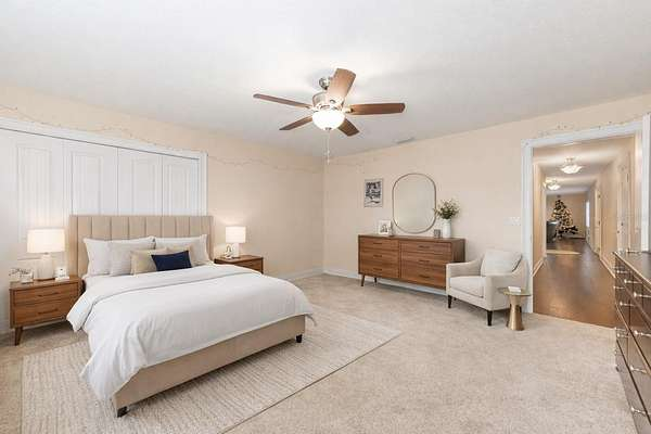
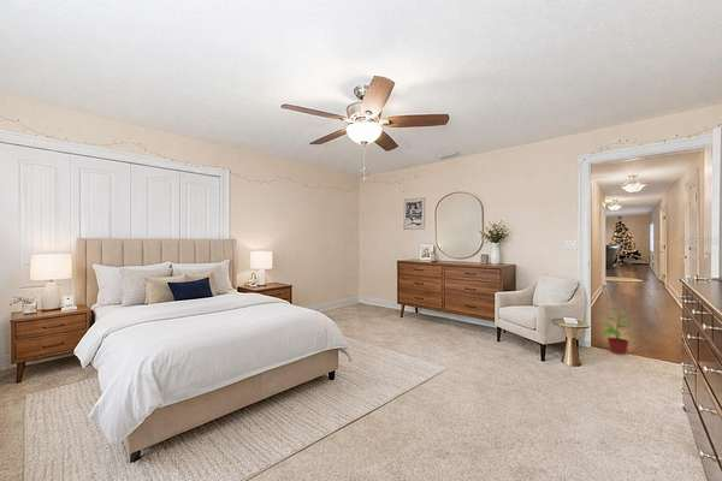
+ potted plant (617, 331)
